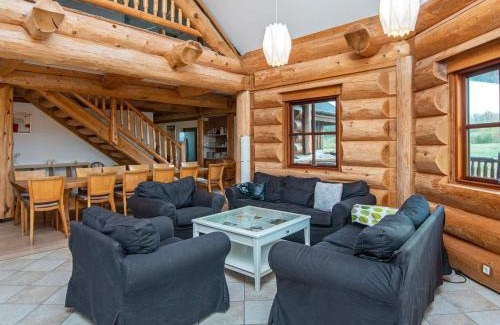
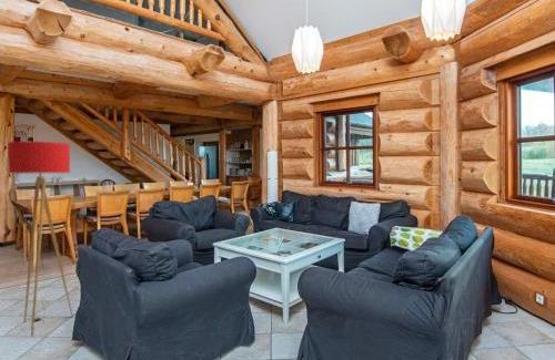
+ floor lamp (41, 234)
